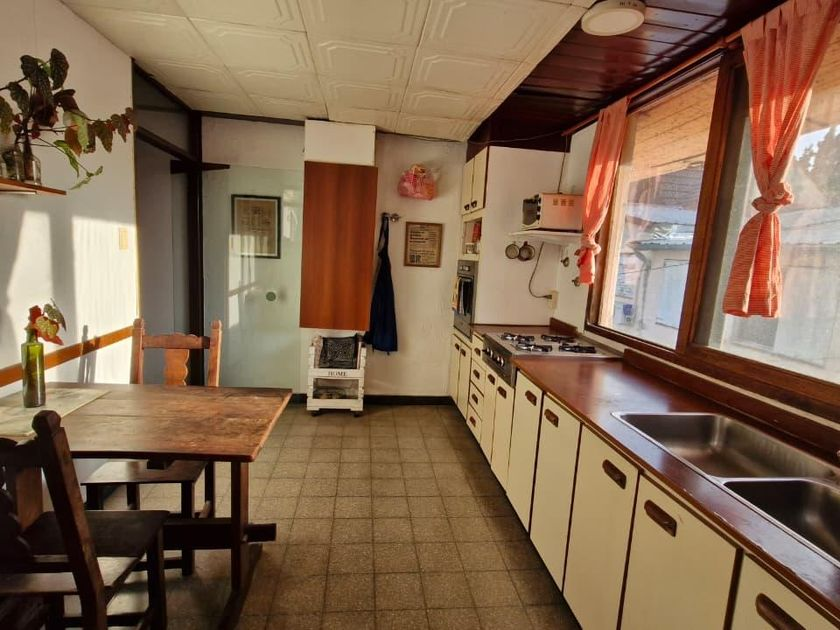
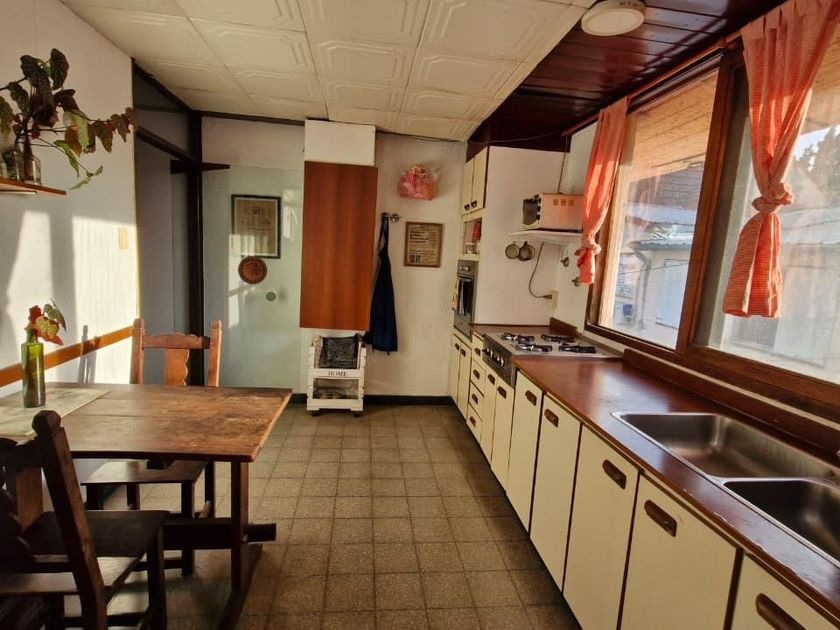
+ decorative plate (252, 270)
